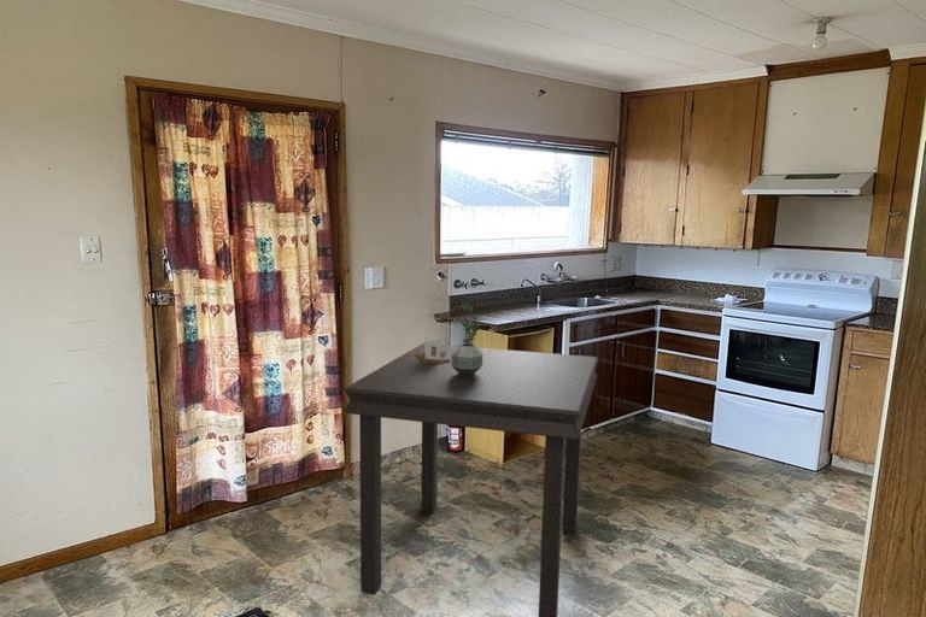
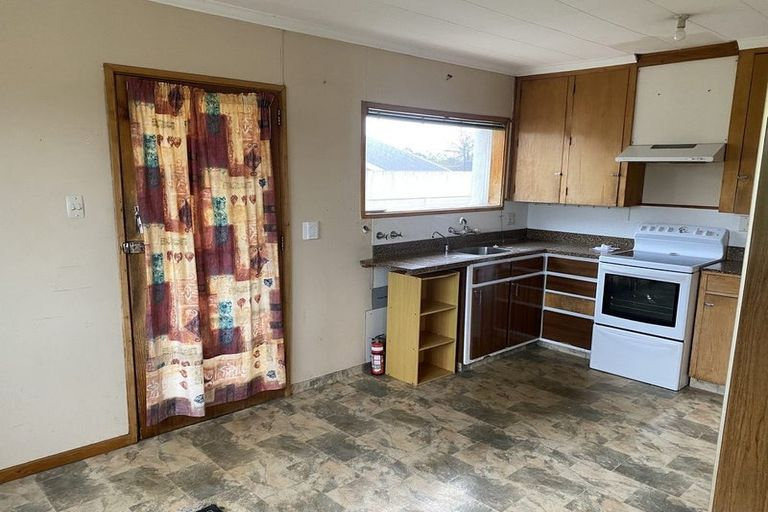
- potted plant (468, 337)
- dining table (490, 429)
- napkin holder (434, 345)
